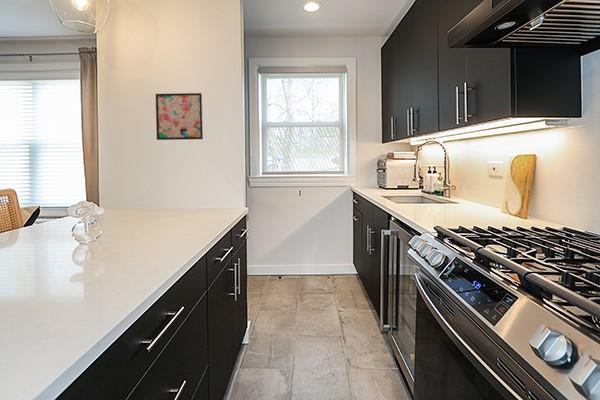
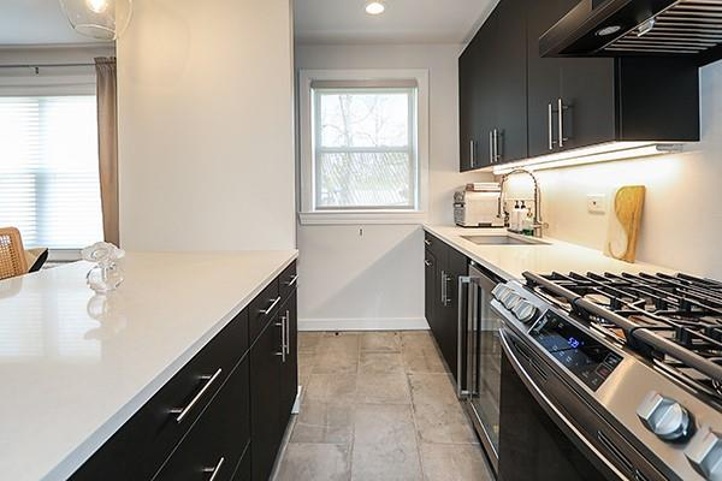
- wall art (179, 116)
